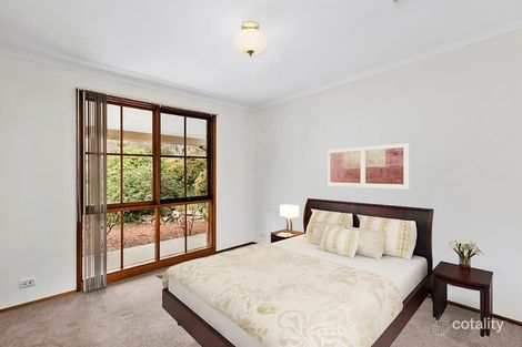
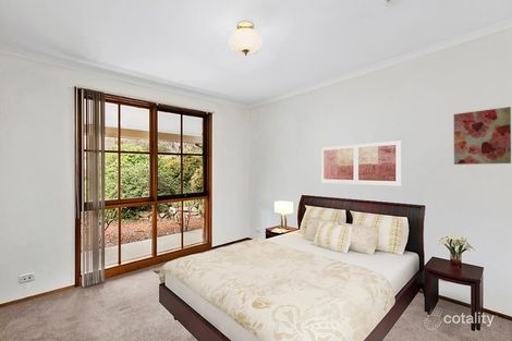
+ wall art (480, 137)
